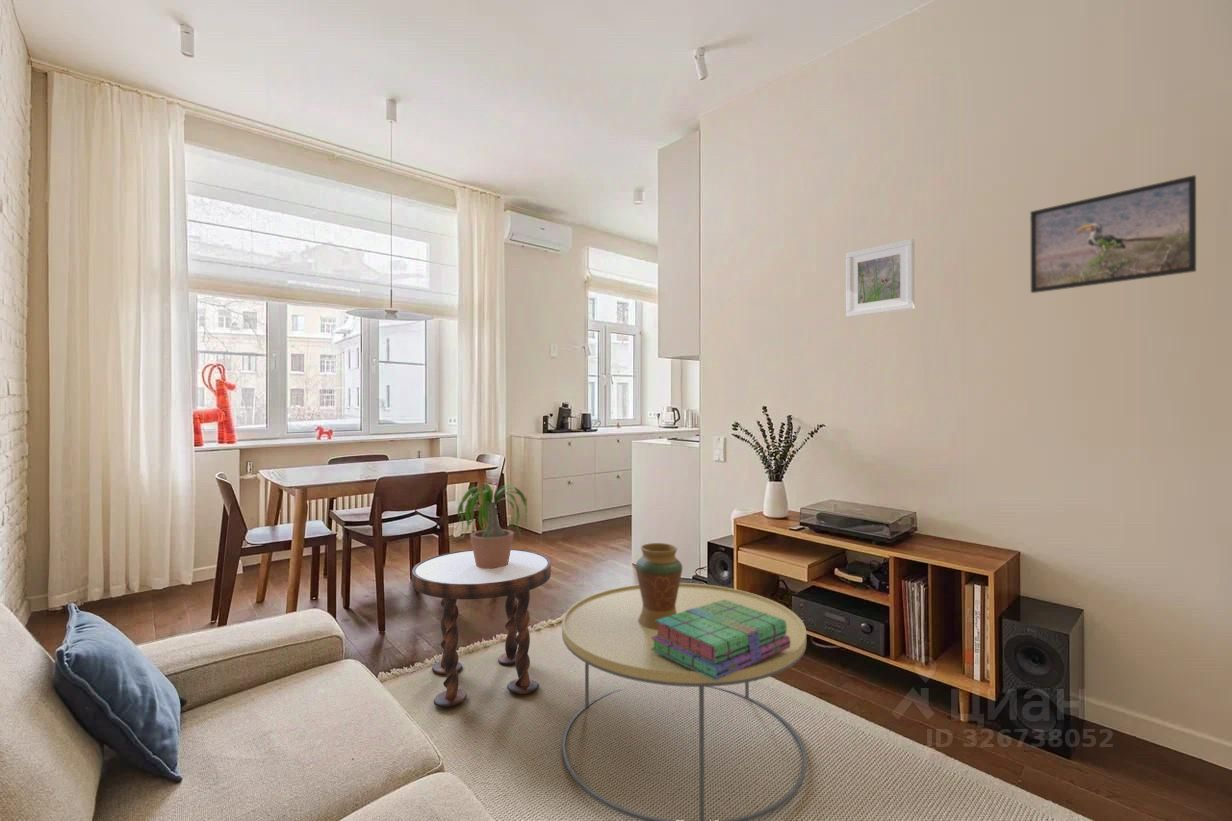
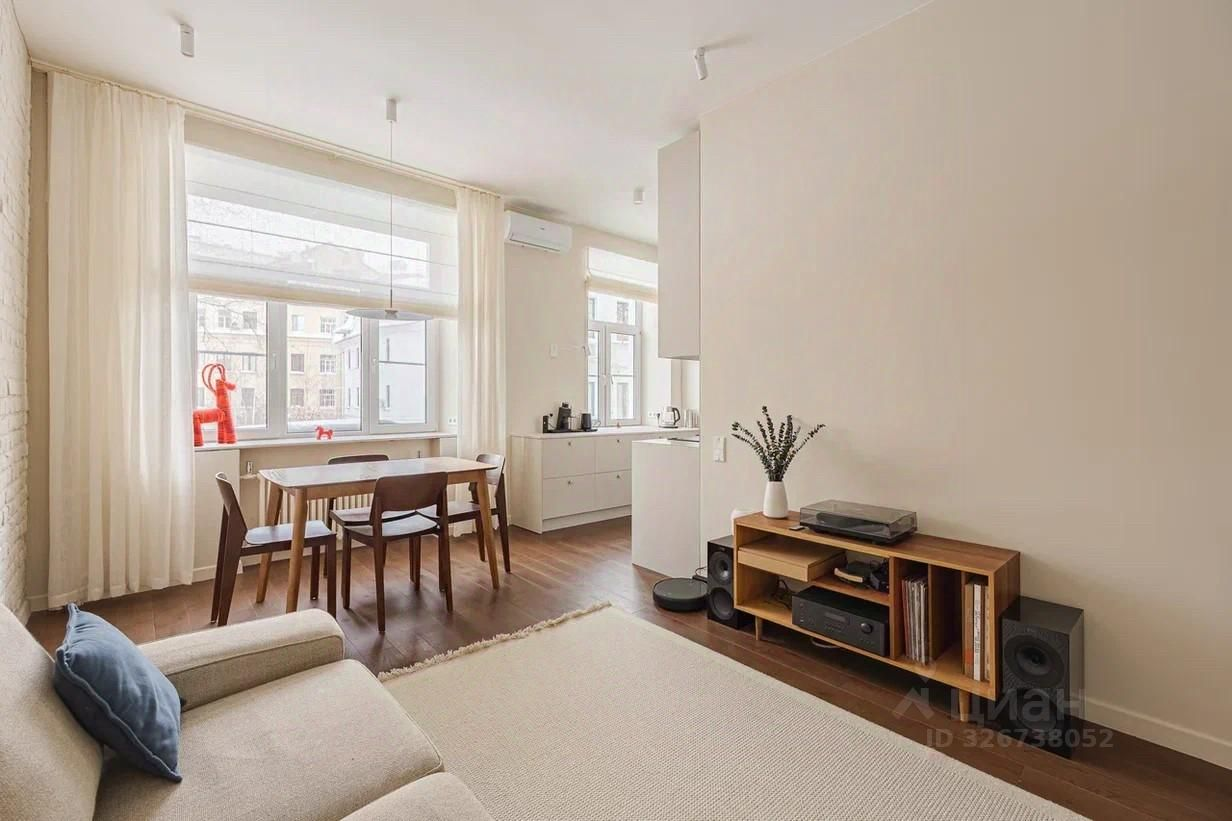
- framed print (878, 279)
- potted plant (481, 523)
- decorative vase (658, 581)
- side table (505, 625)
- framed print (1106, 239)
- coffee table (681, 679)
- stack of books (720, 634)
